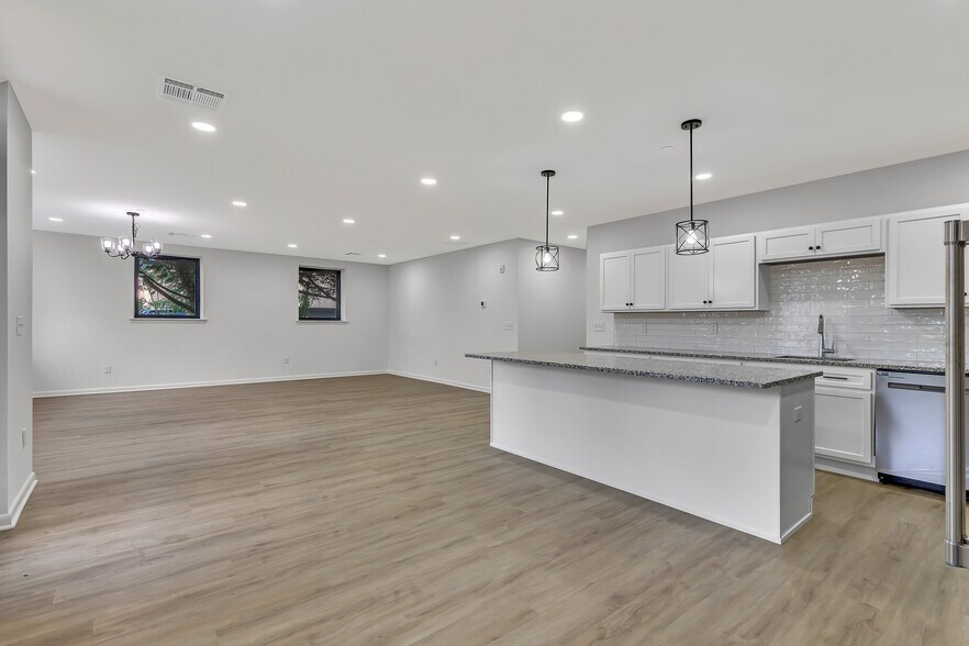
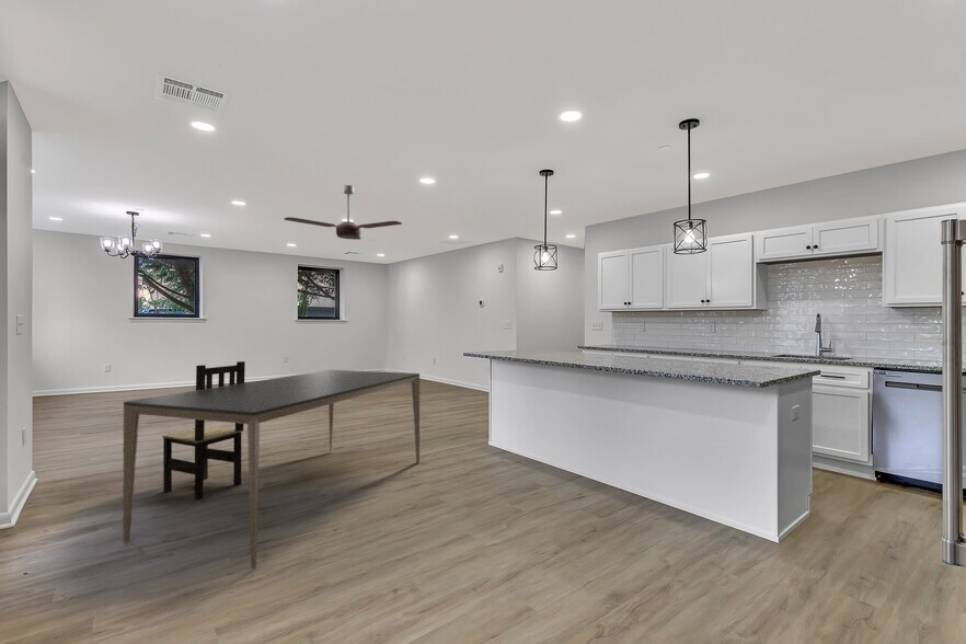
+ dining table (330, 438)
+ ceiling fan (347, 214)
+ dining chair (203, 425)
